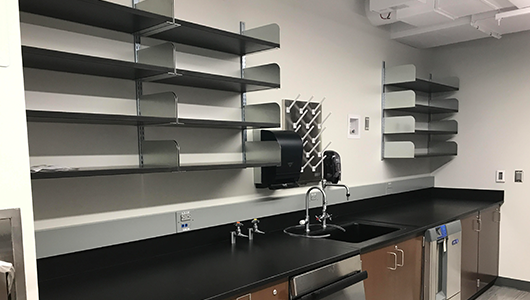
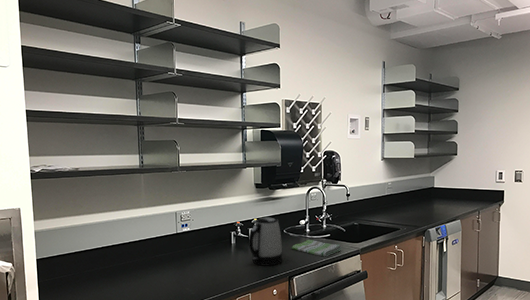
+ dish towel (316, 246)
+ kettle (264, 240)
